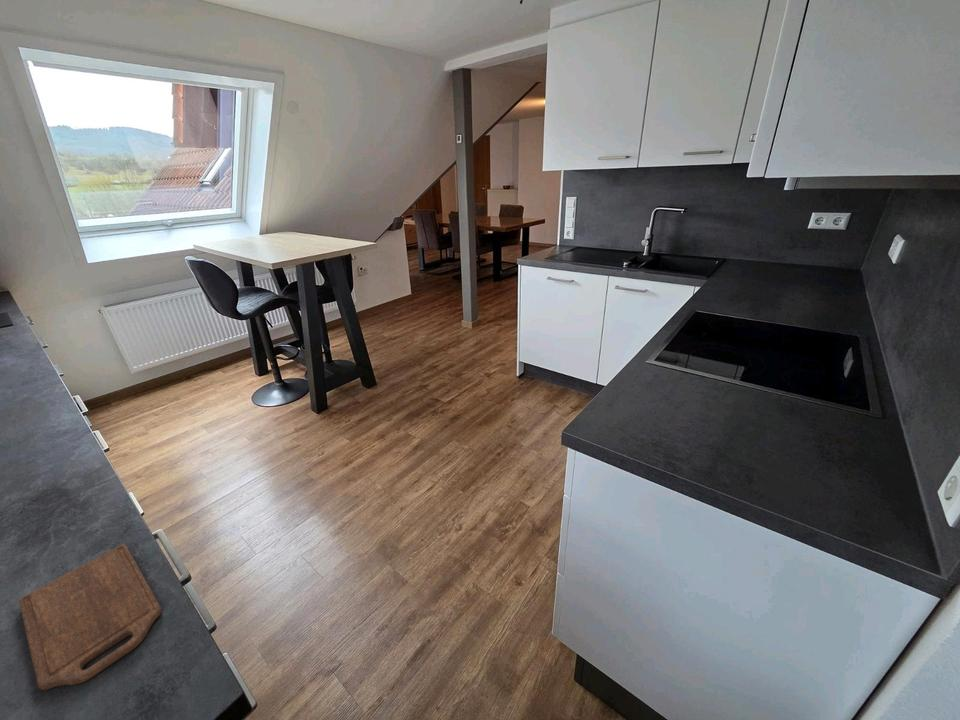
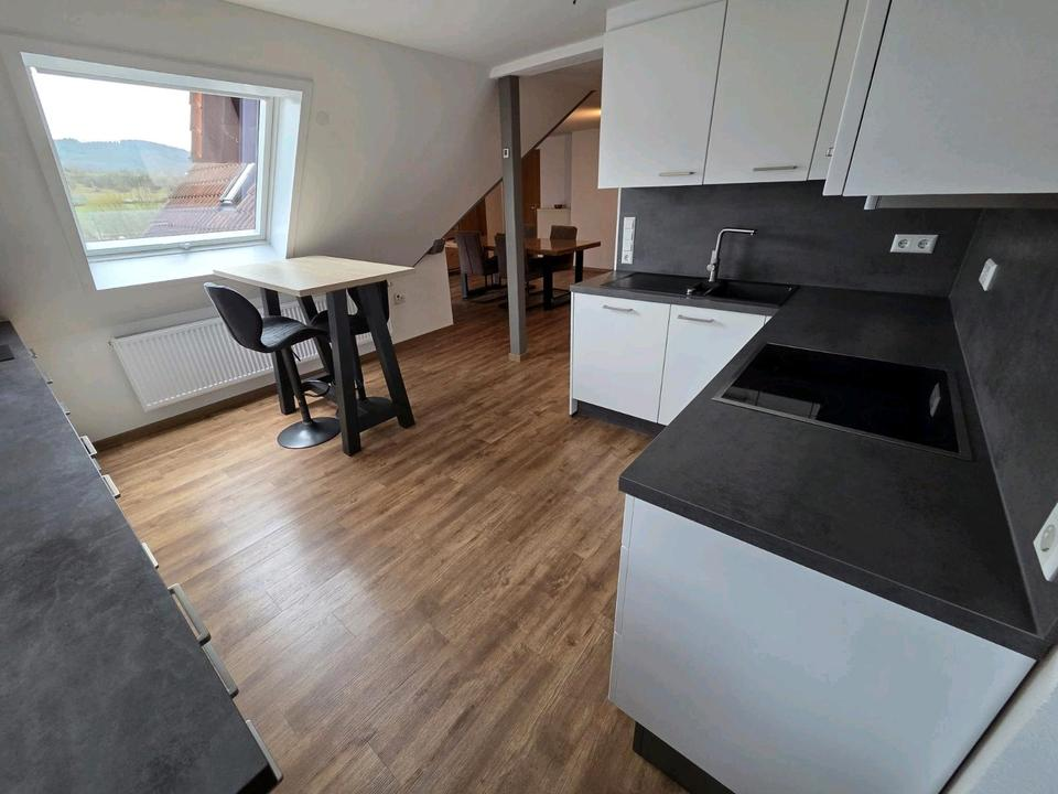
- cutting board (92, 611)
